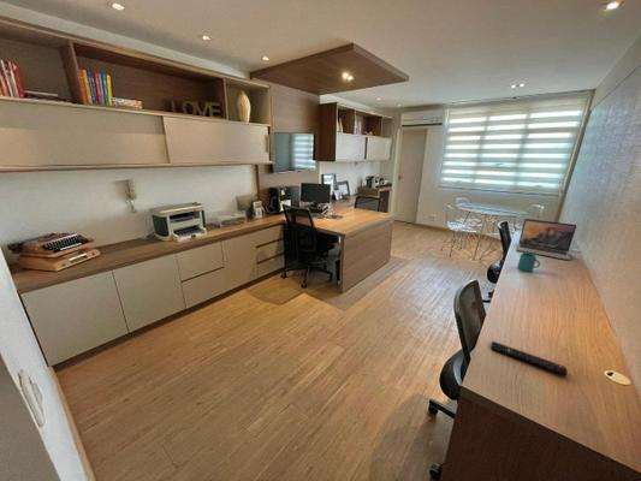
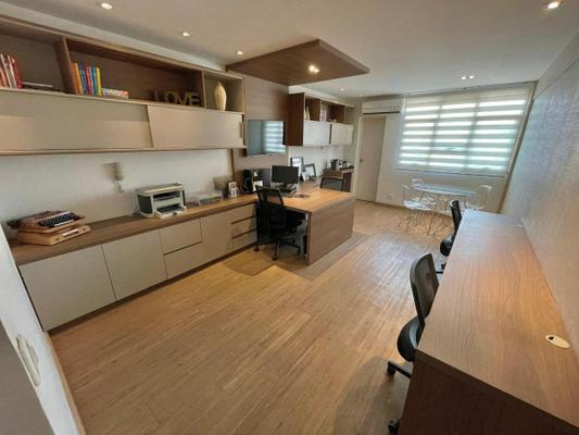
- cup (529, 262)
- laptop (545, 237)
- remote control (527, 357)
